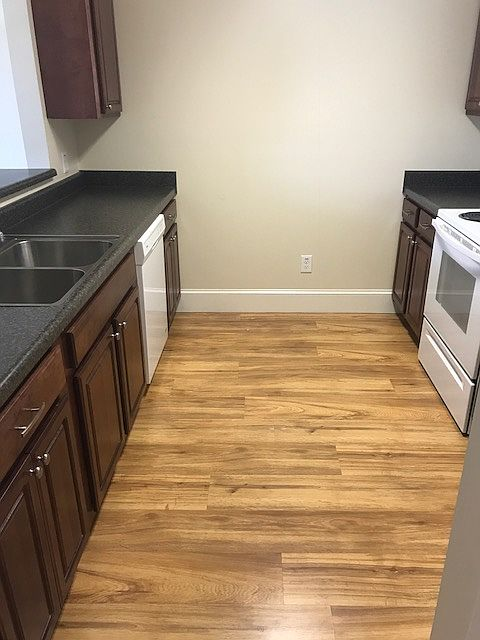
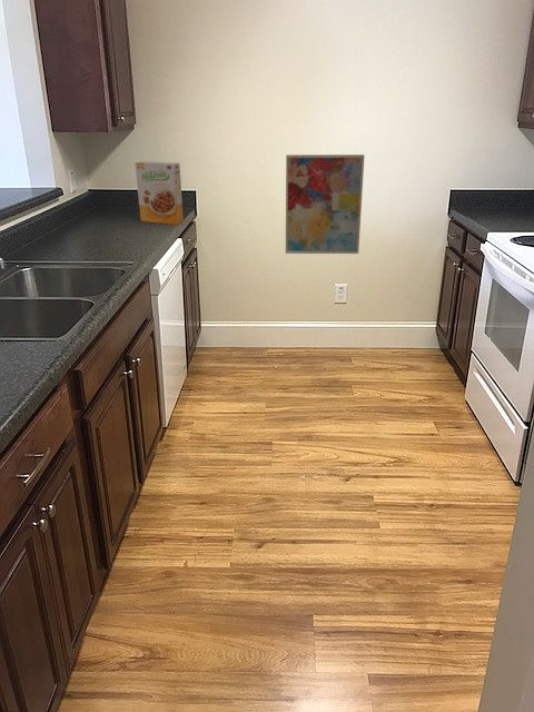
+ cereal box (159, 192)
+ wall art (323, 205)
